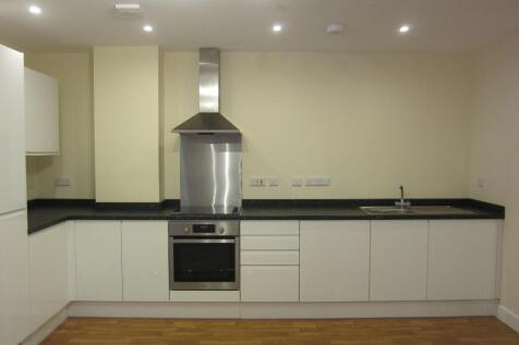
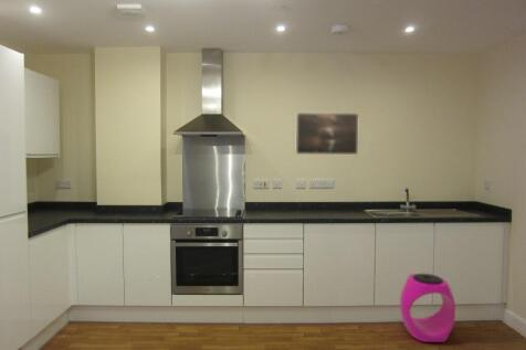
+ stool (432, 315)
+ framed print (326, 134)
